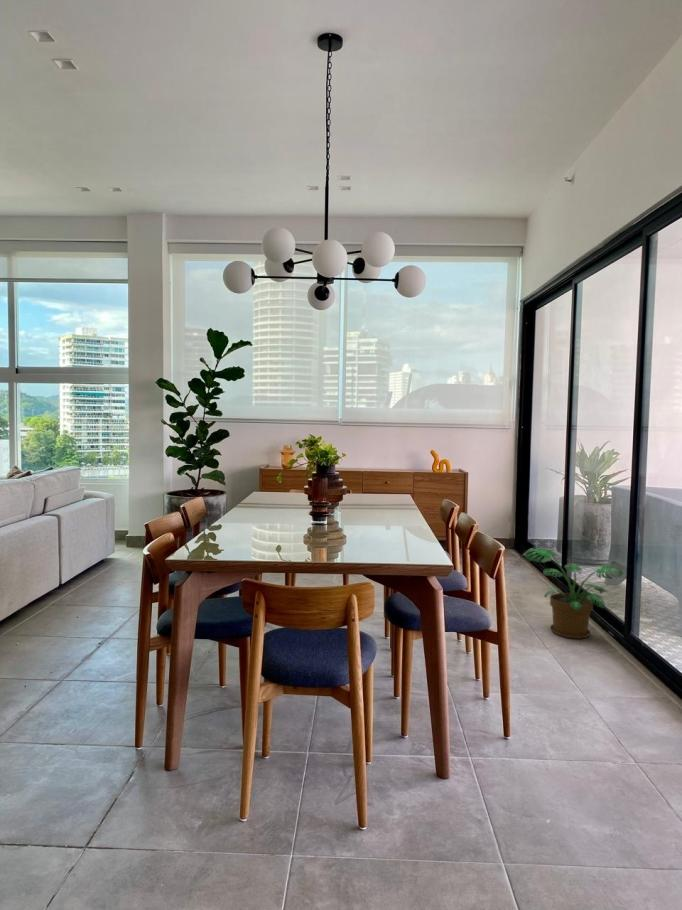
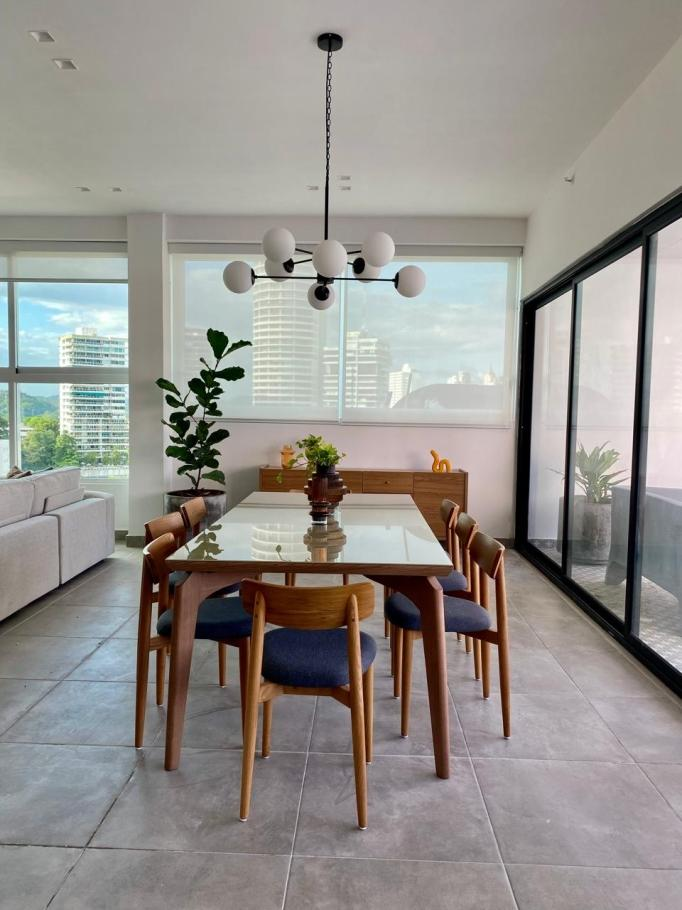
- potted plant (570, 591)
